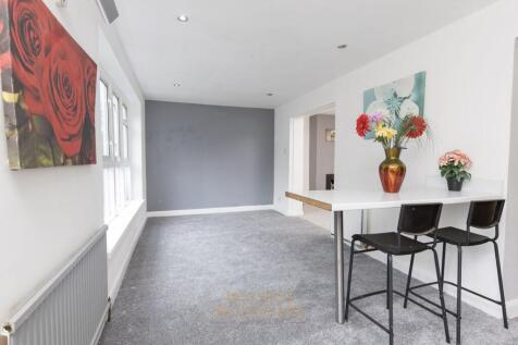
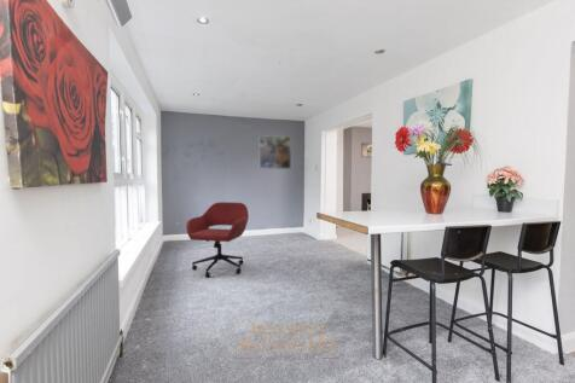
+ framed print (274, 152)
+ office chair (220, 237)
